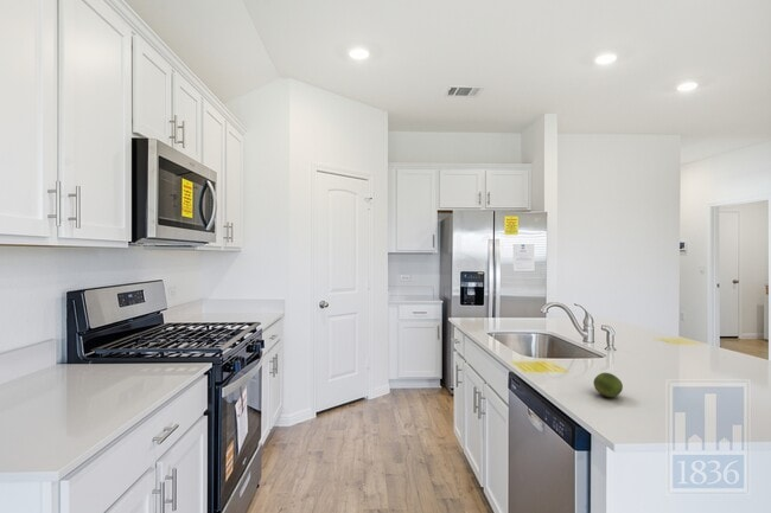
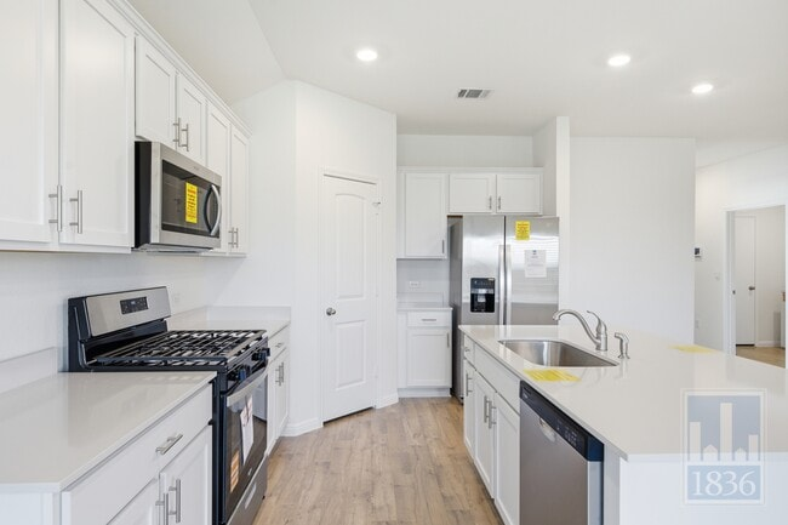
- fruit (607, 384)
